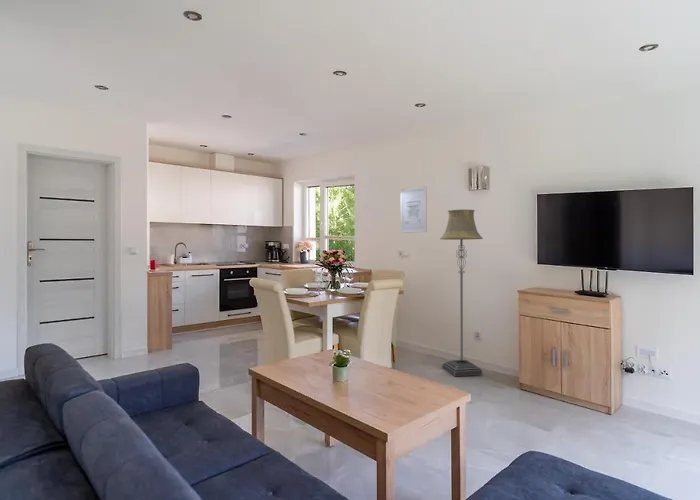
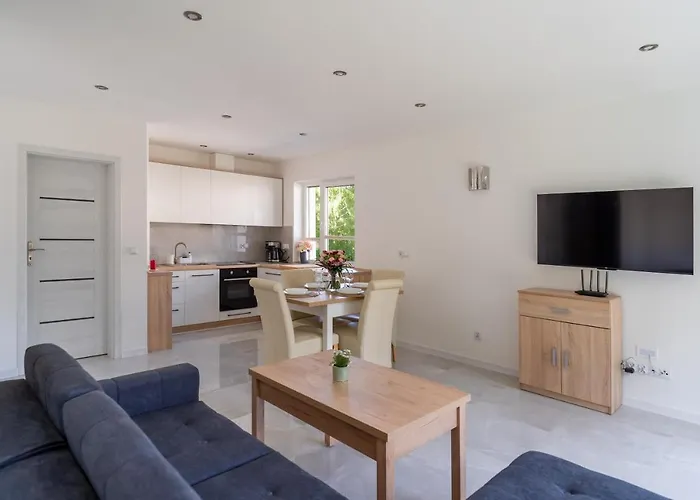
- floor lamp (461, 290)
- wall art (413, 210)
